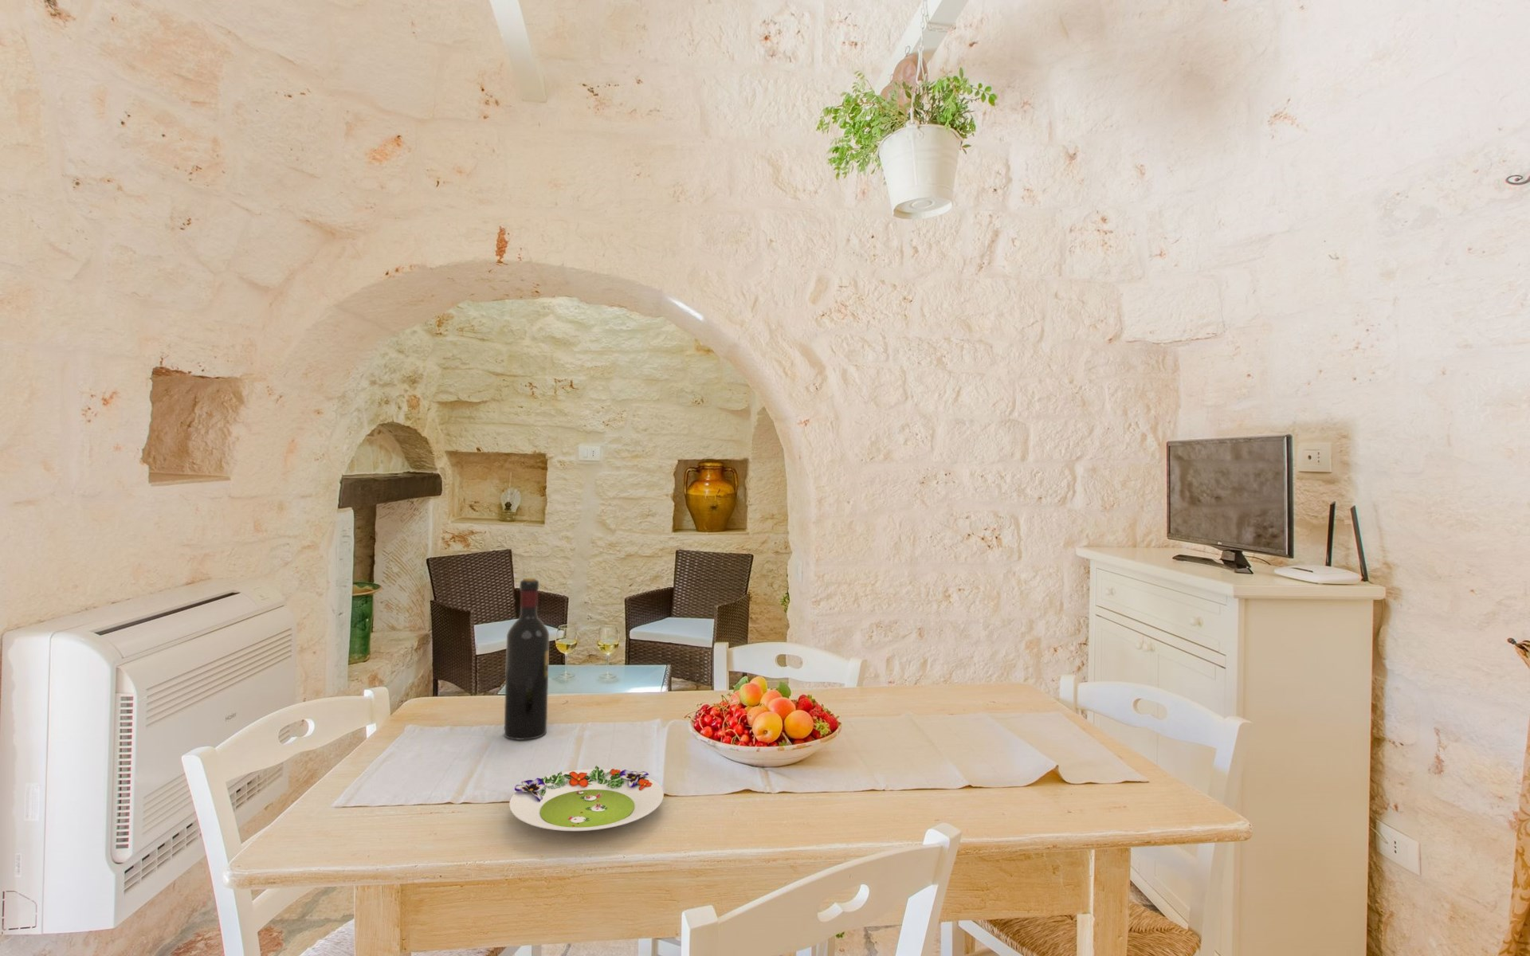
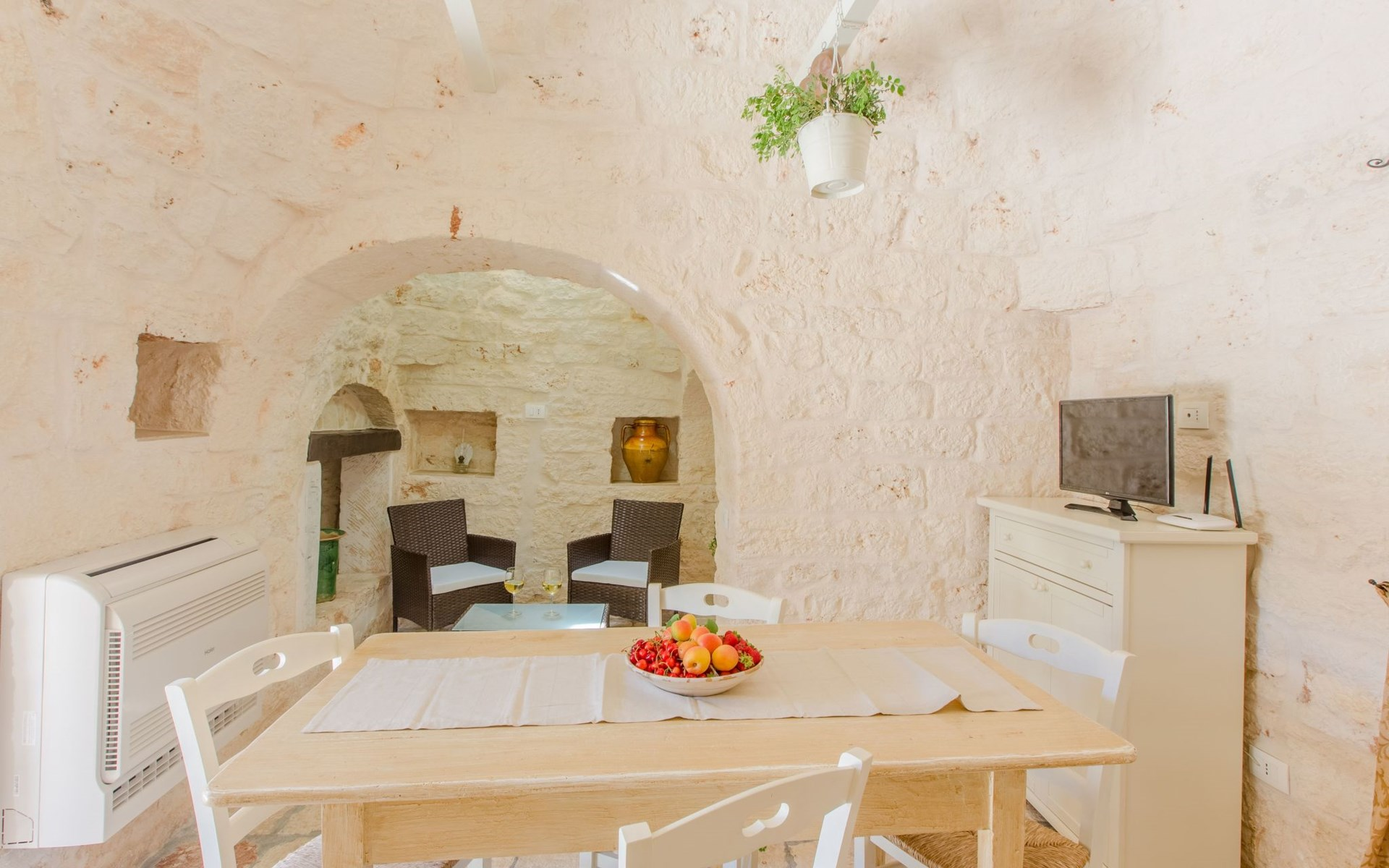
- wine bottle (528, 655)
- salad plate (587, 801)
